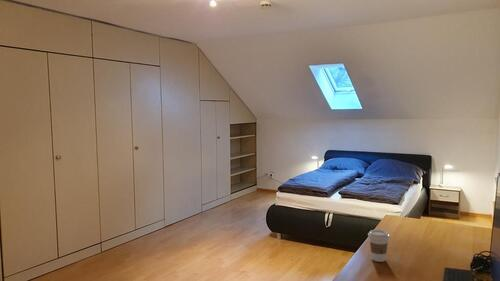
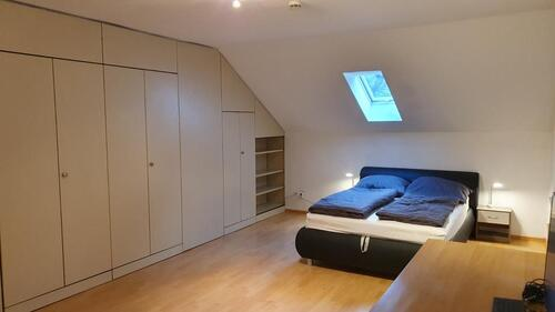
- coffee cup (378, 245)
